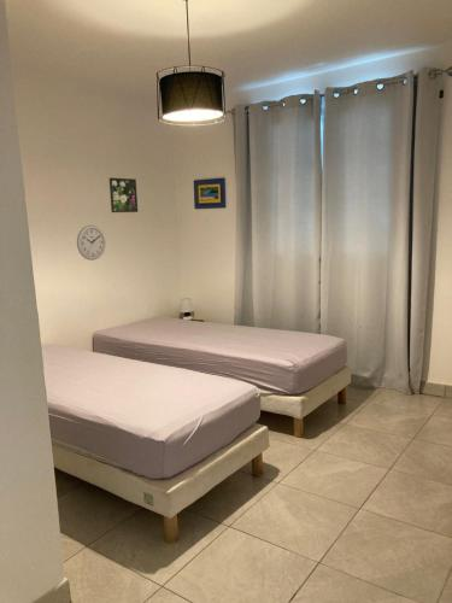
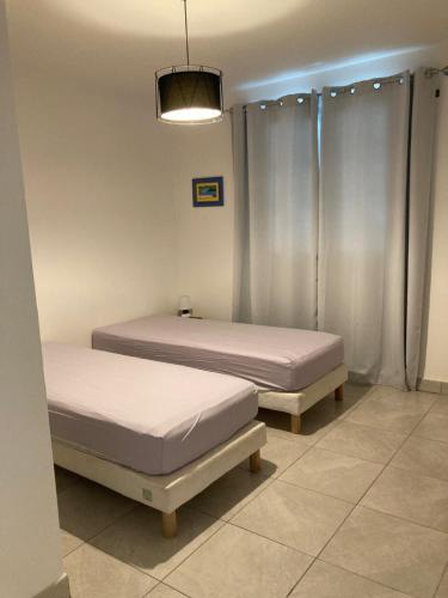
- wall clock (92, 242)
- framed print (123, 195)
